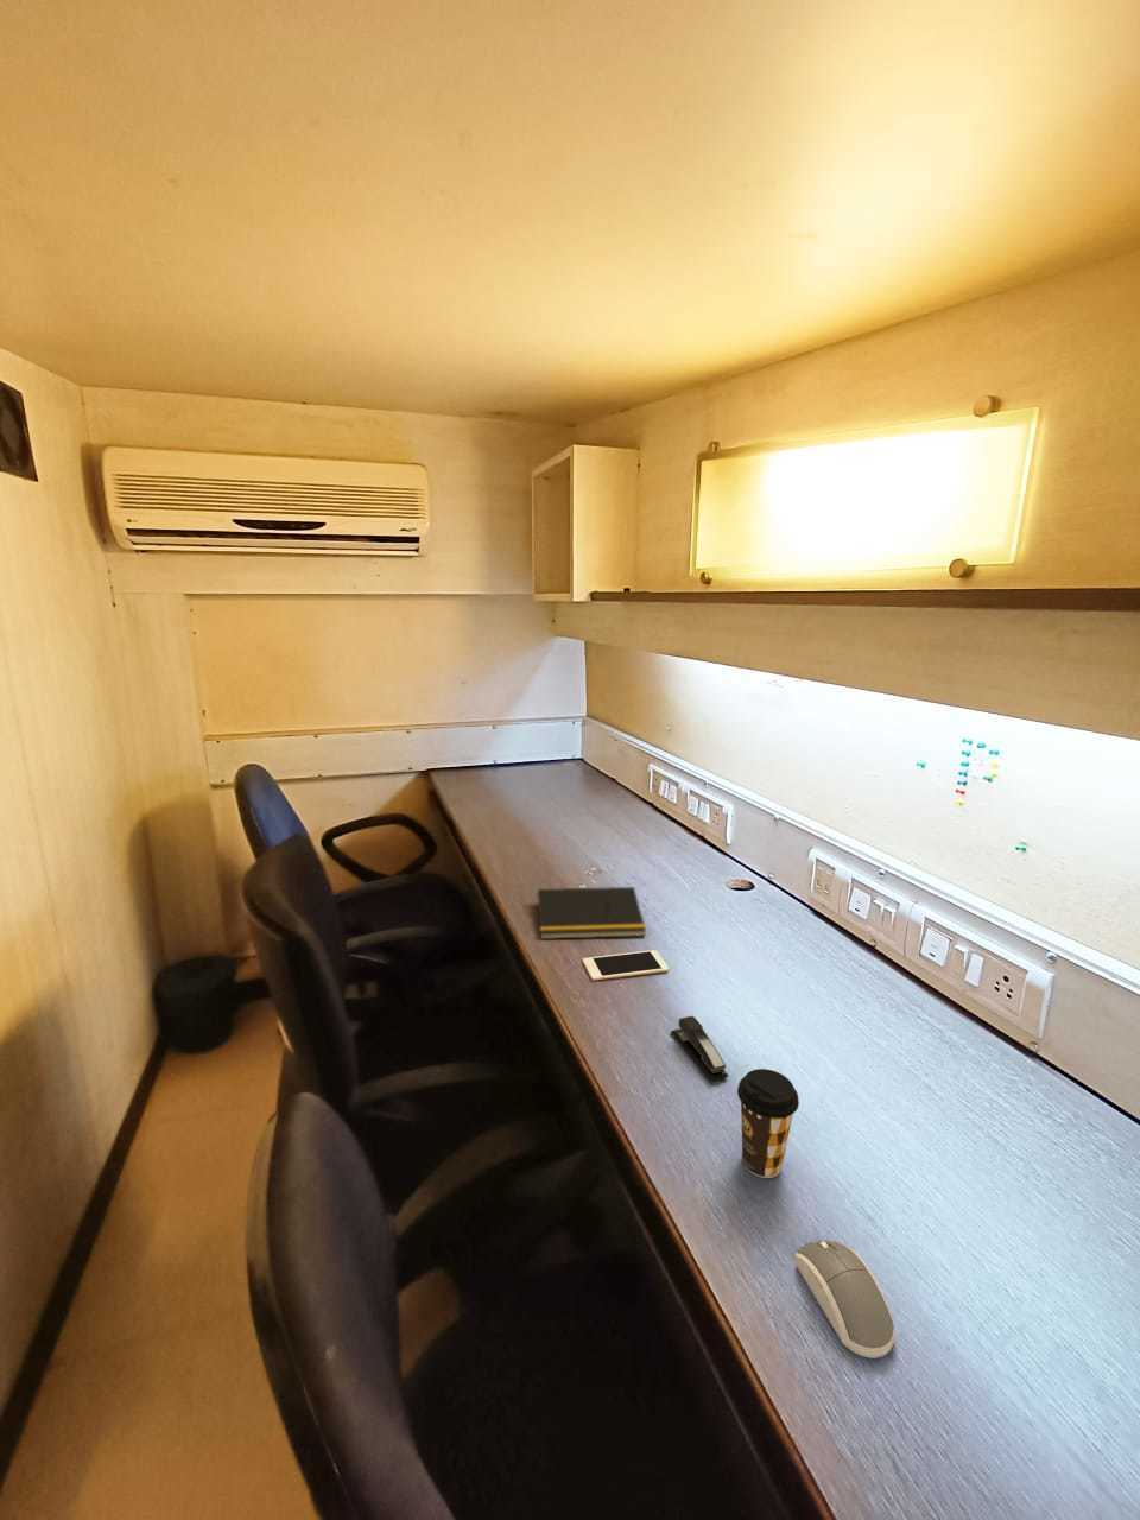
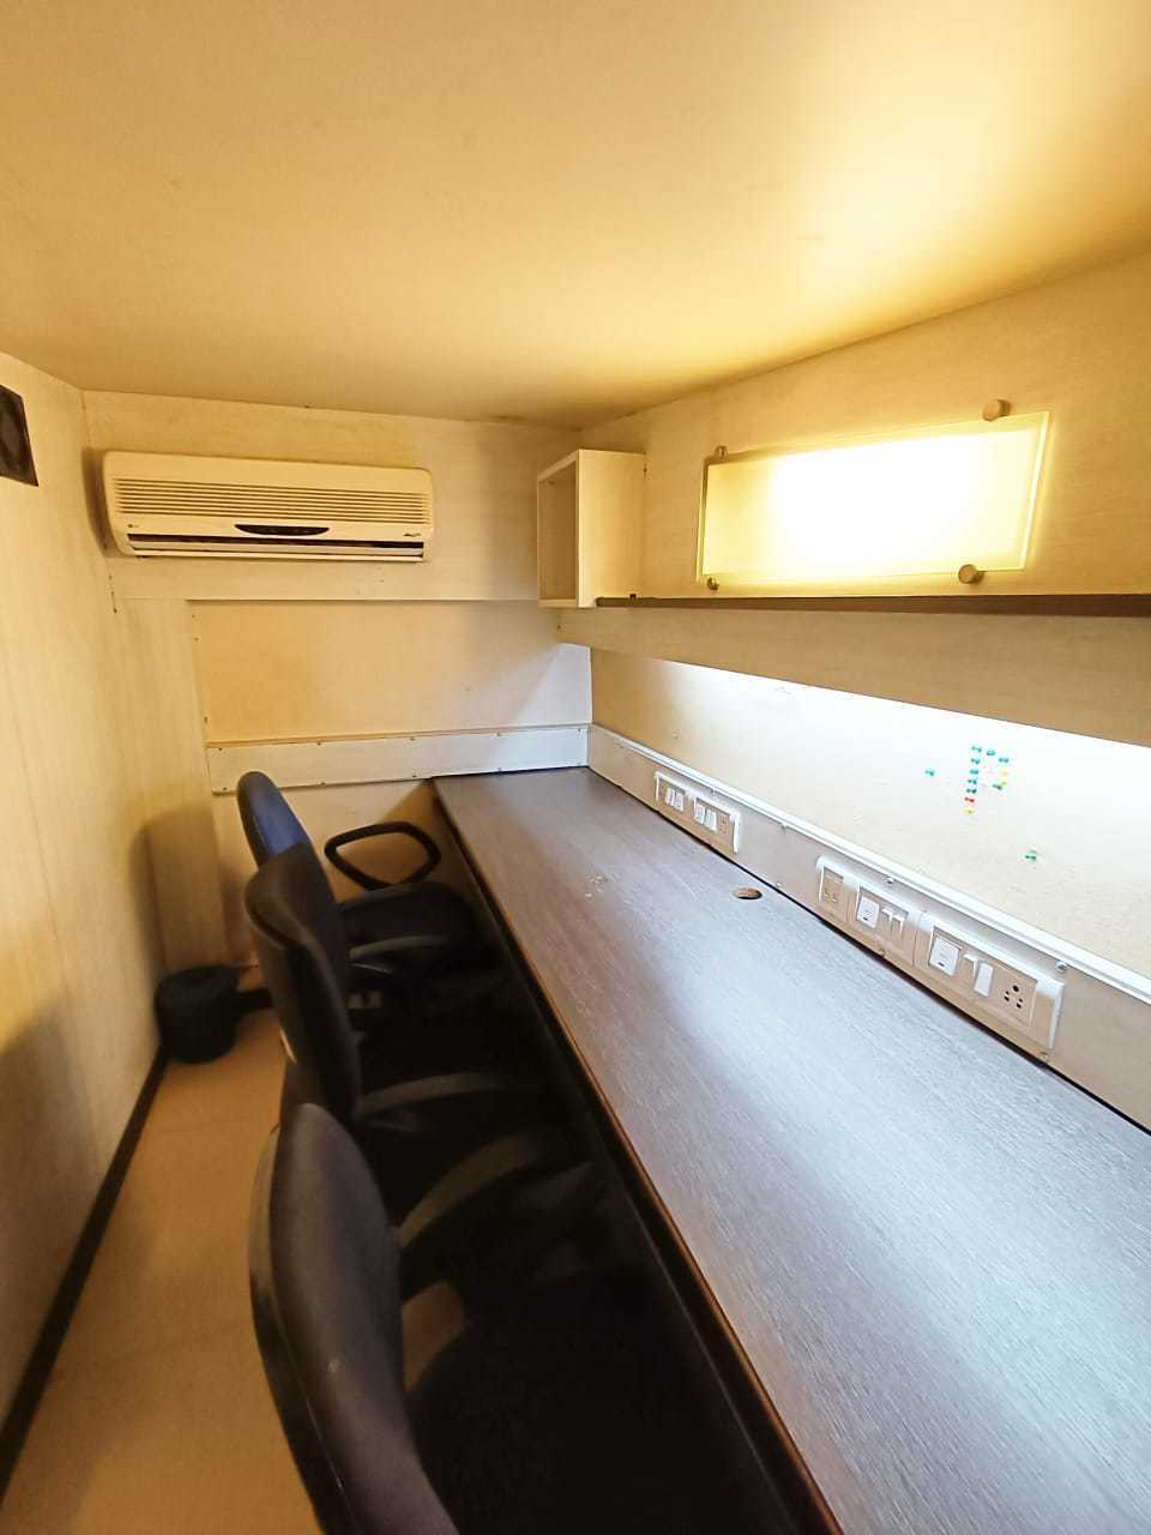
- cell phone (625, 965)
- stapler (699, 1042)
- notepad (589, 911)
- coffee cup (765, 1124)
- computer mouse (845, 1285)
